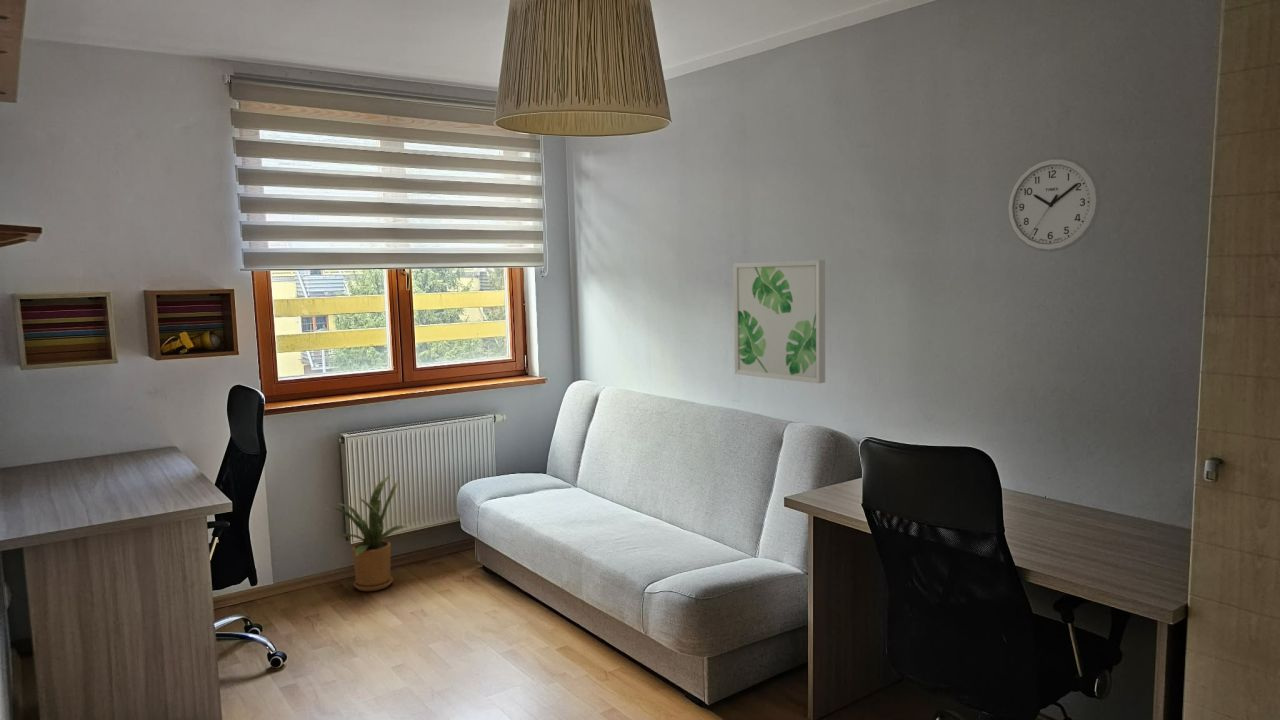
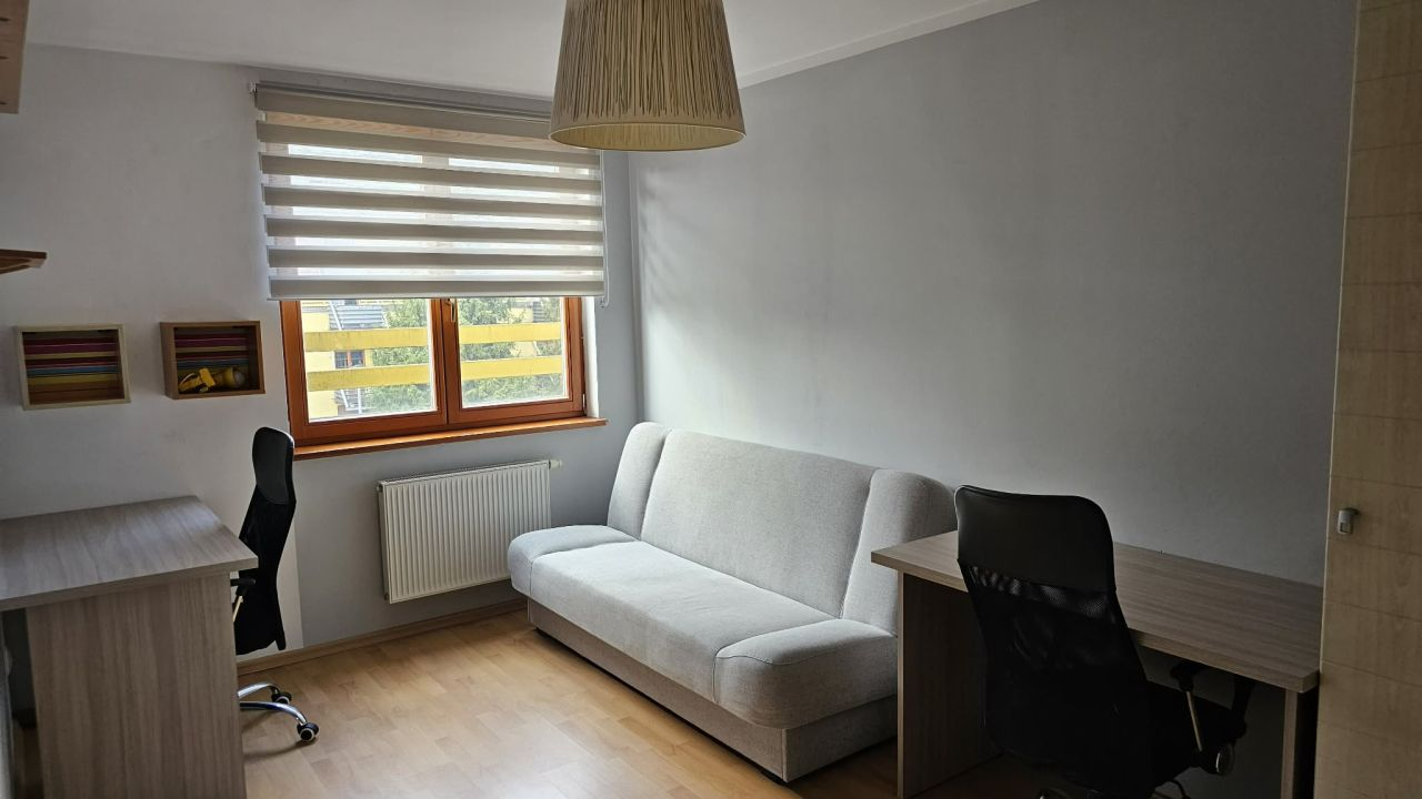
- wall clock (1050, 204)
- wall art (777, 320)
- house plant (366, 533)
